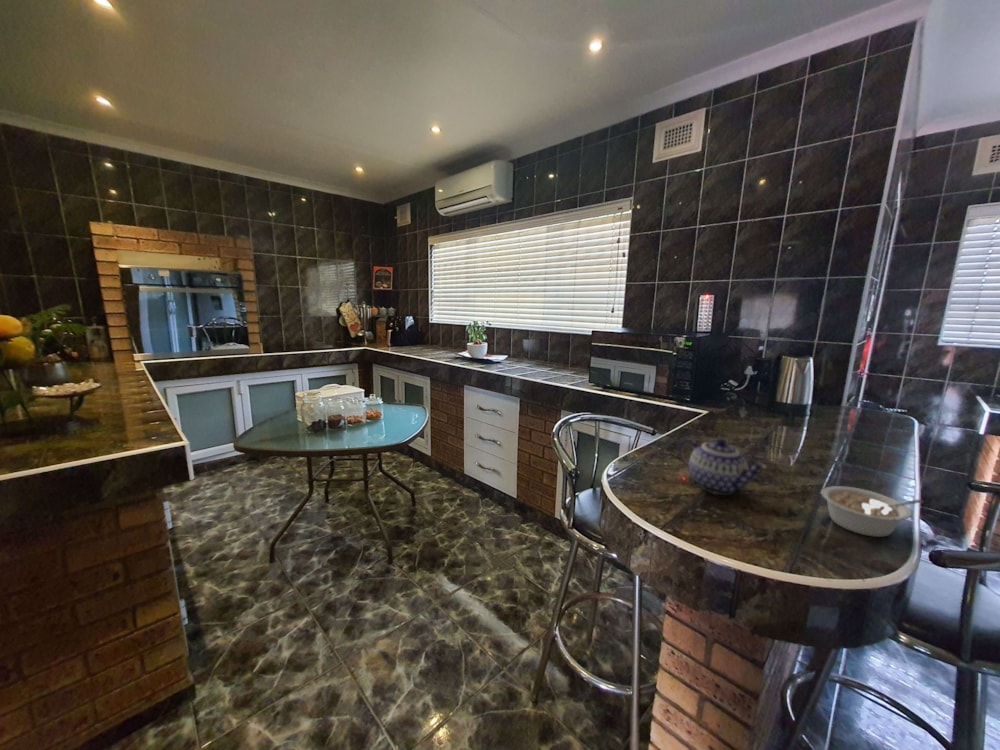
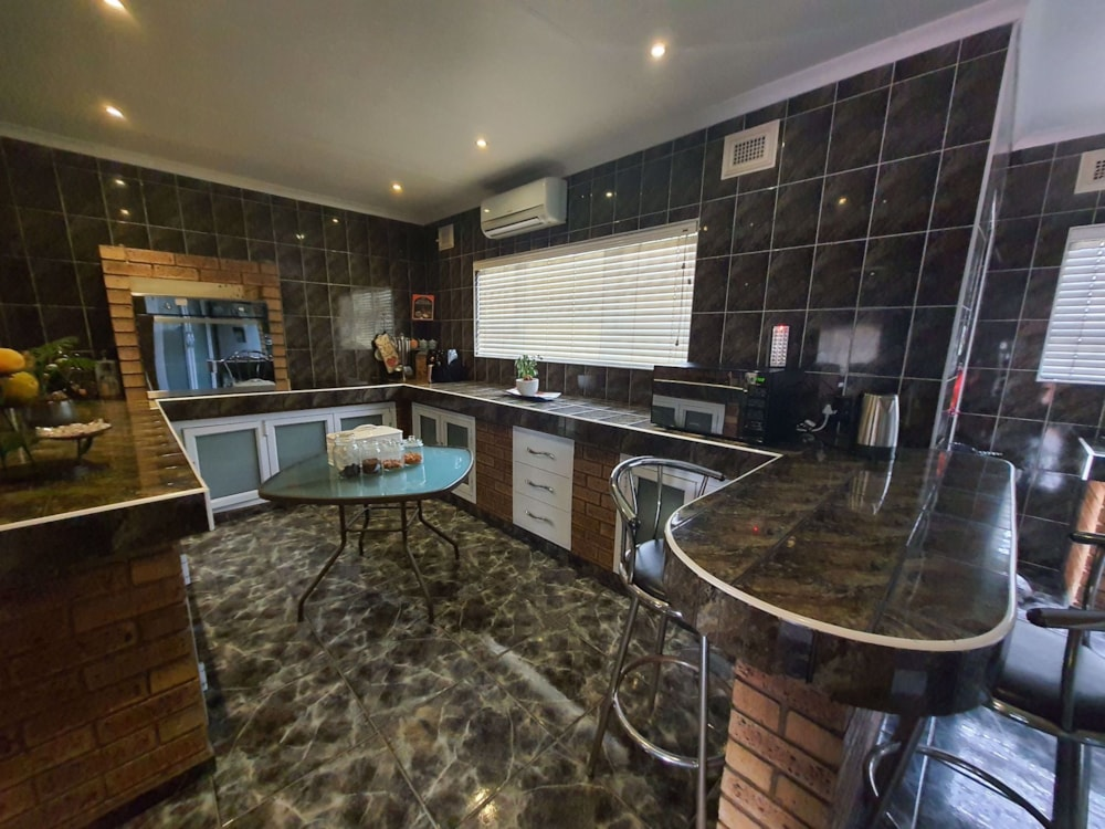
- teapot (718, 463)
- legume (863, 509)
